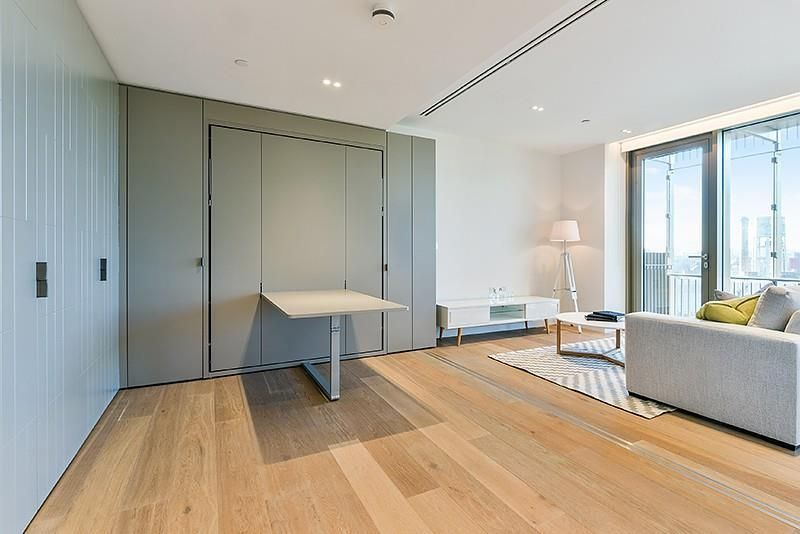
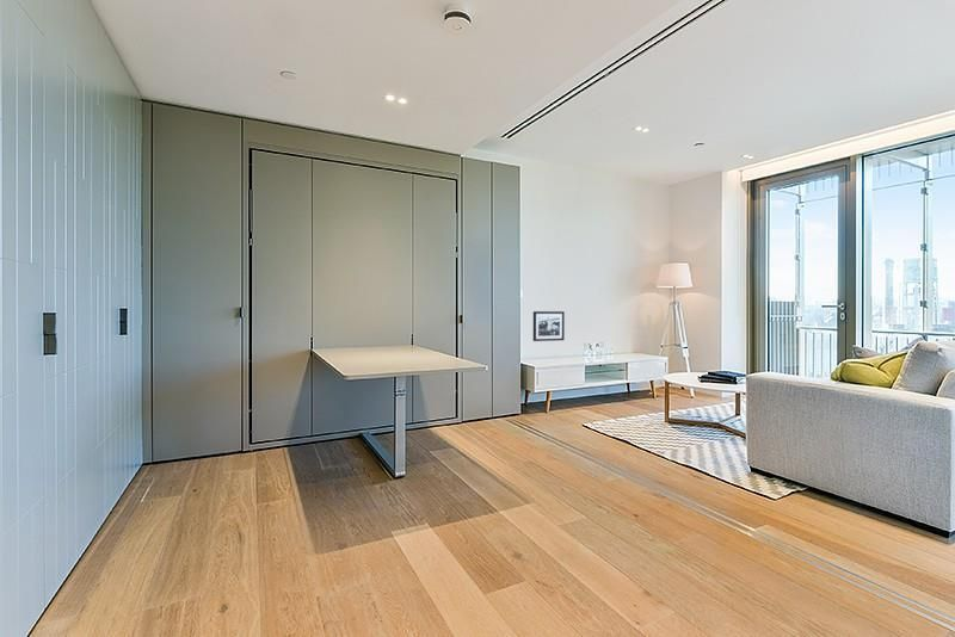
+ picture frame (548, 326)
